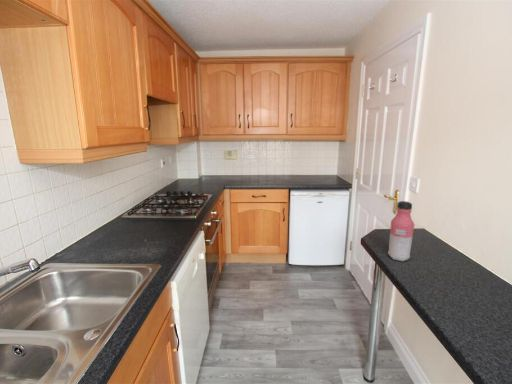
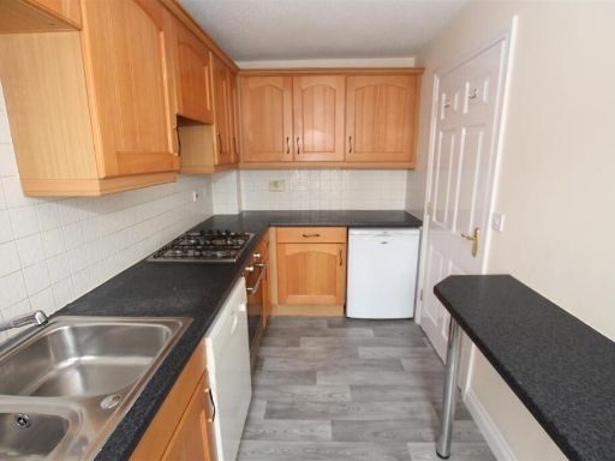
- water bottle (401, 230)
